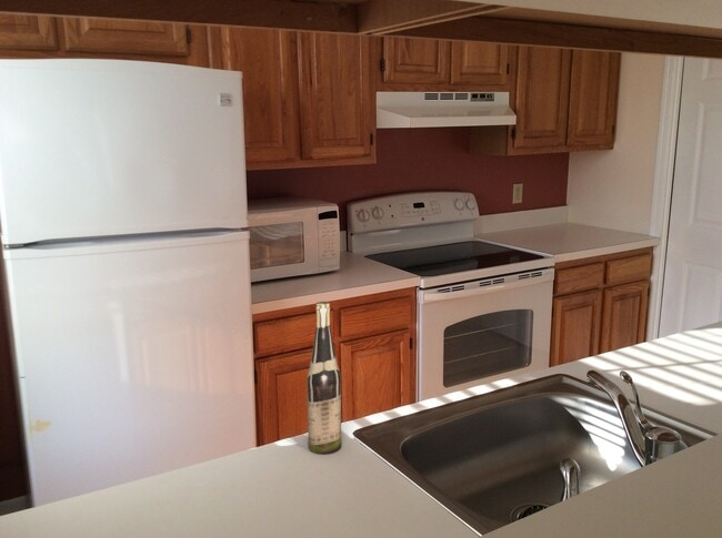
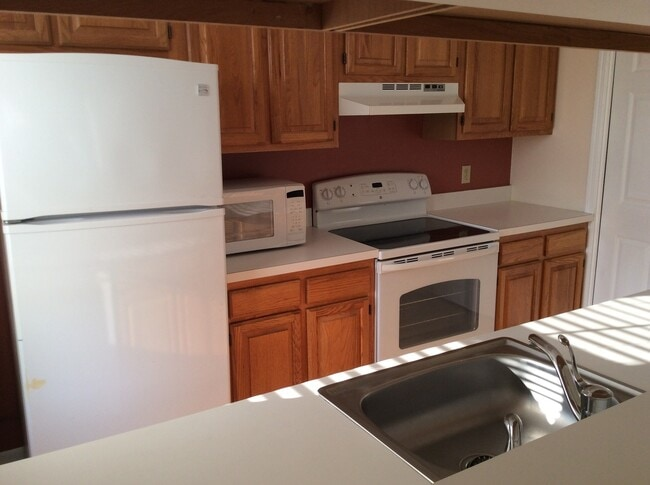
- wine bottle (323, 376)
